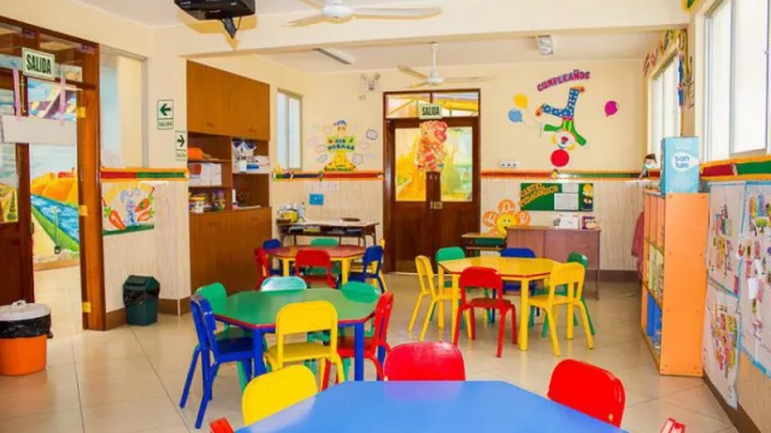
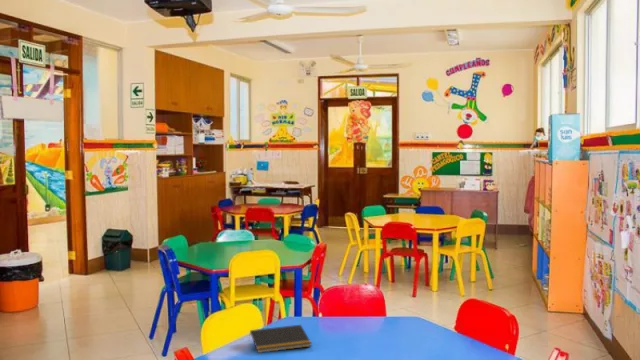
+ notepad (280, 338)
